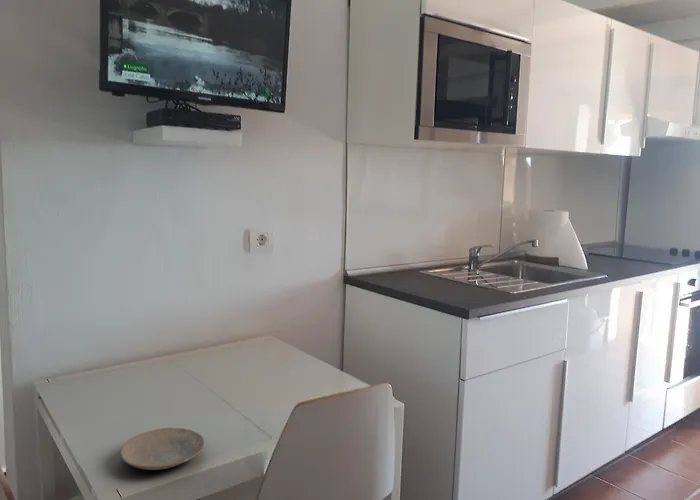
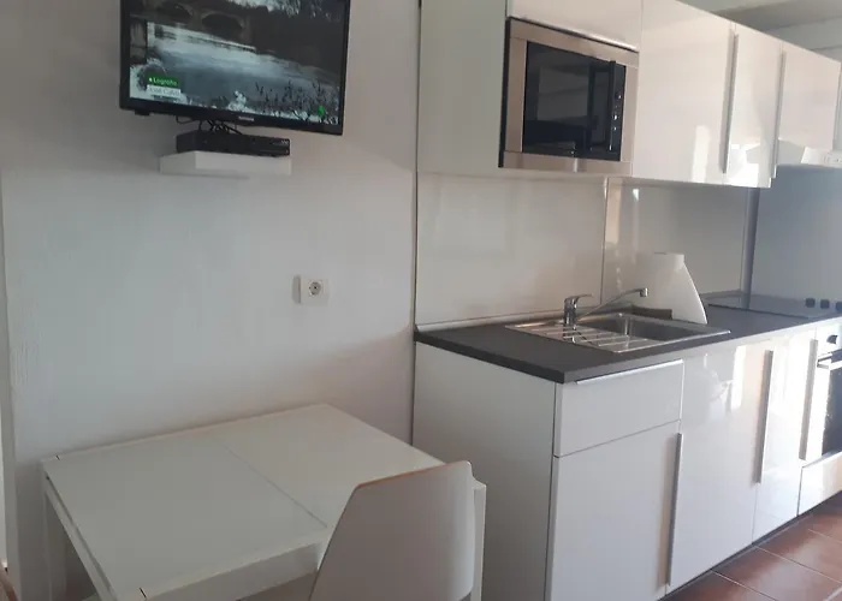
- plate (163, 451)
